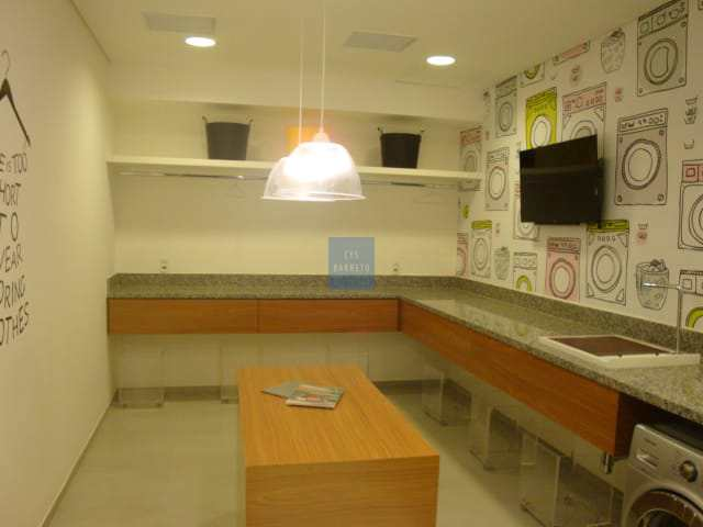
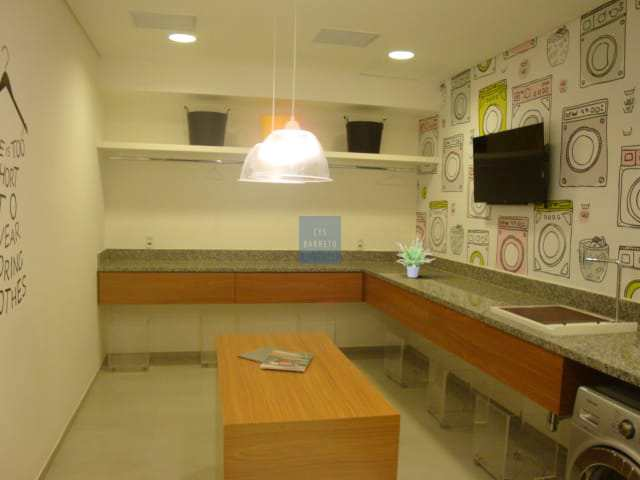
+ potted plant (412, 254)
